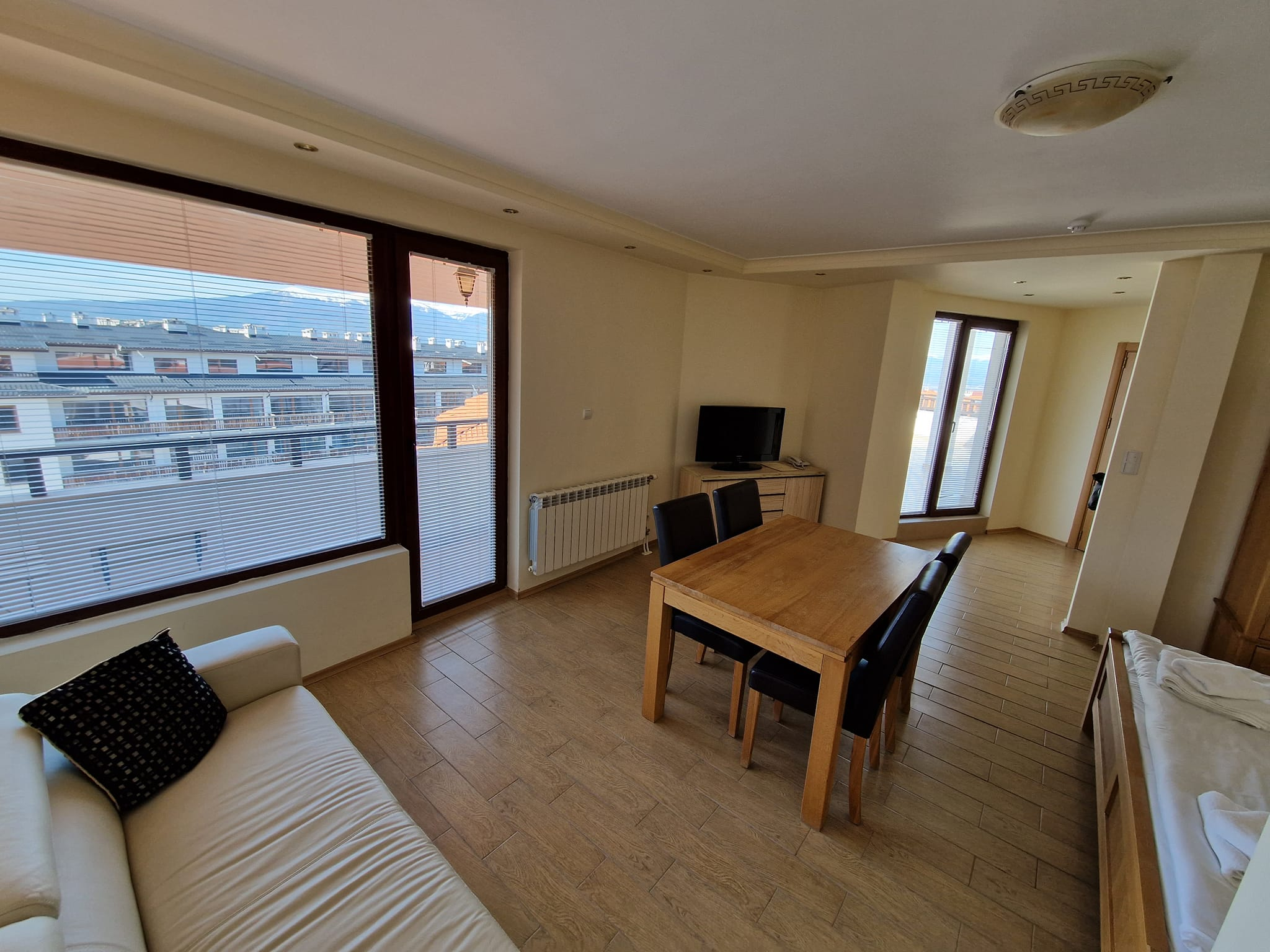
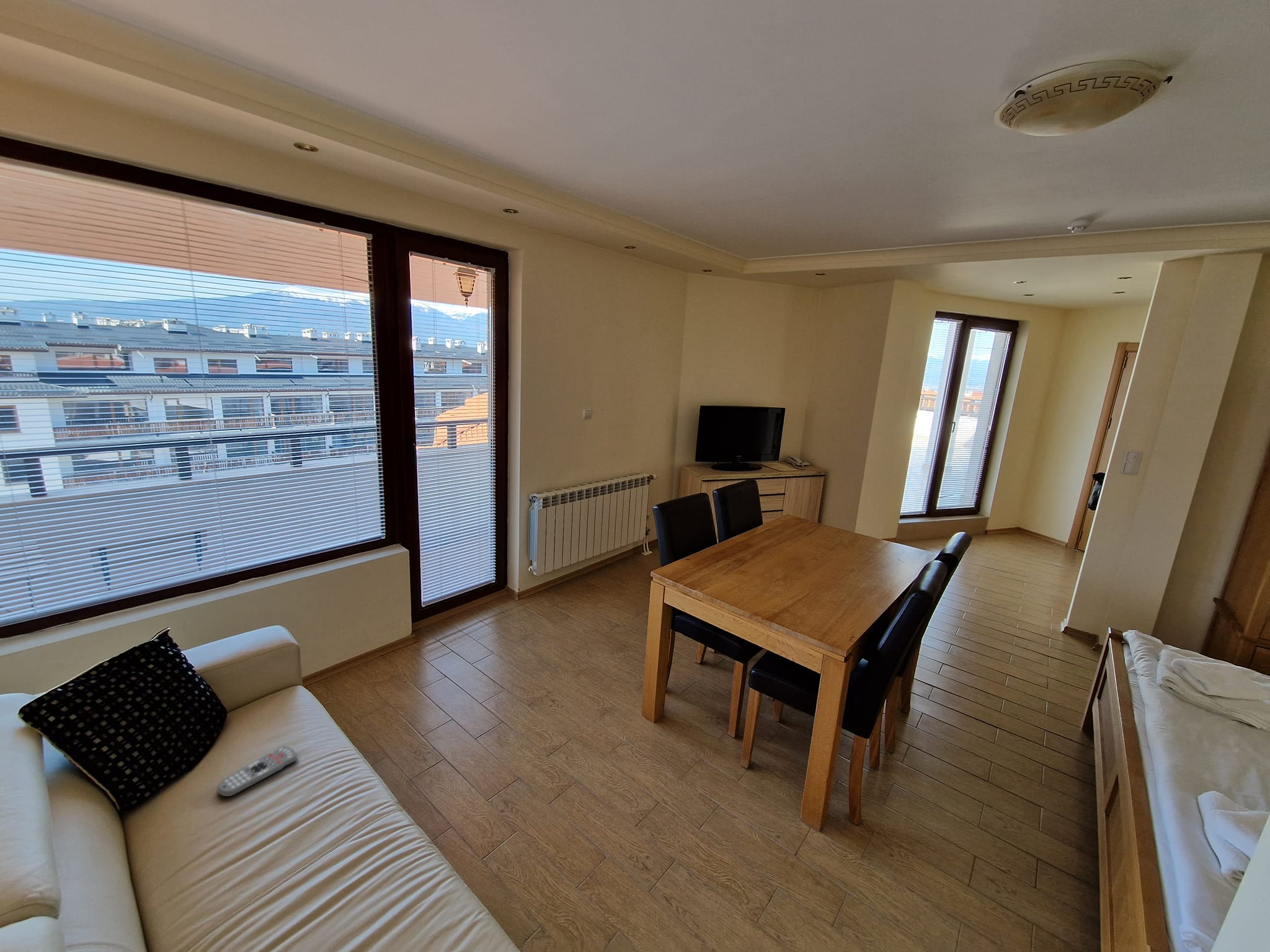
+ remote control (258, 770)
